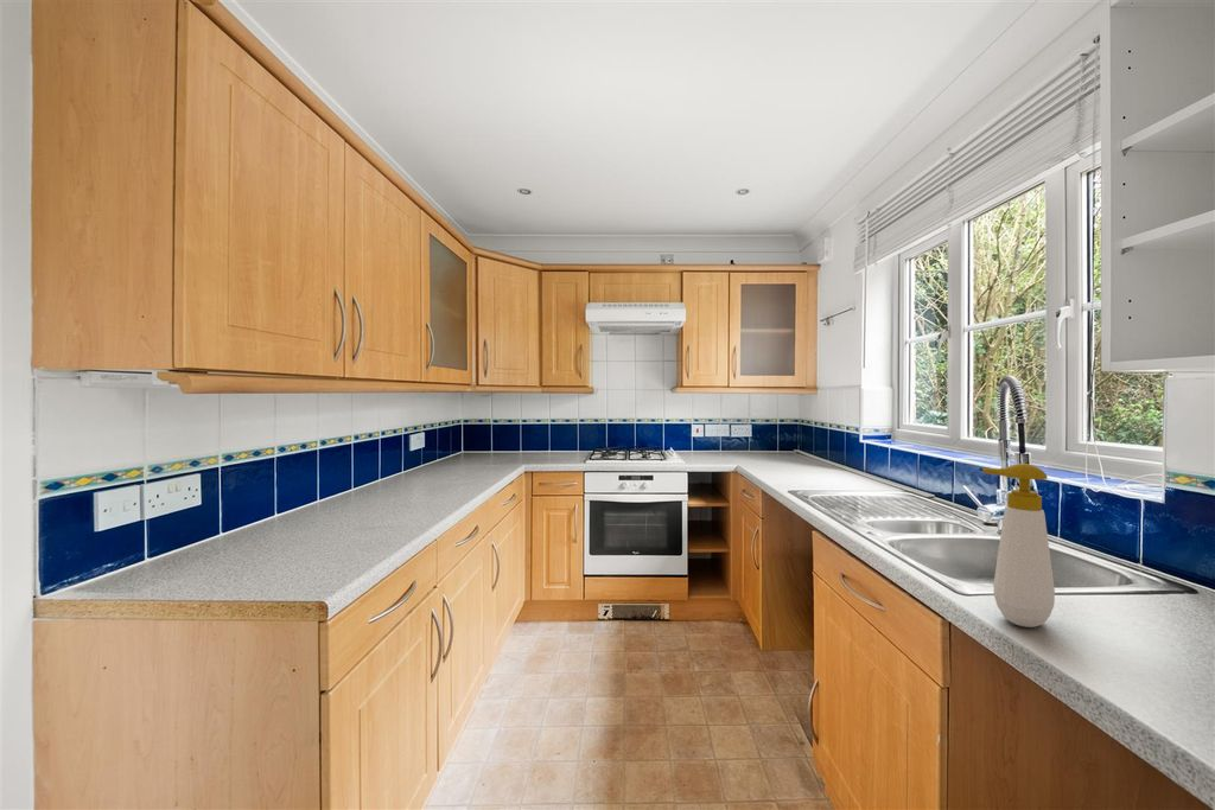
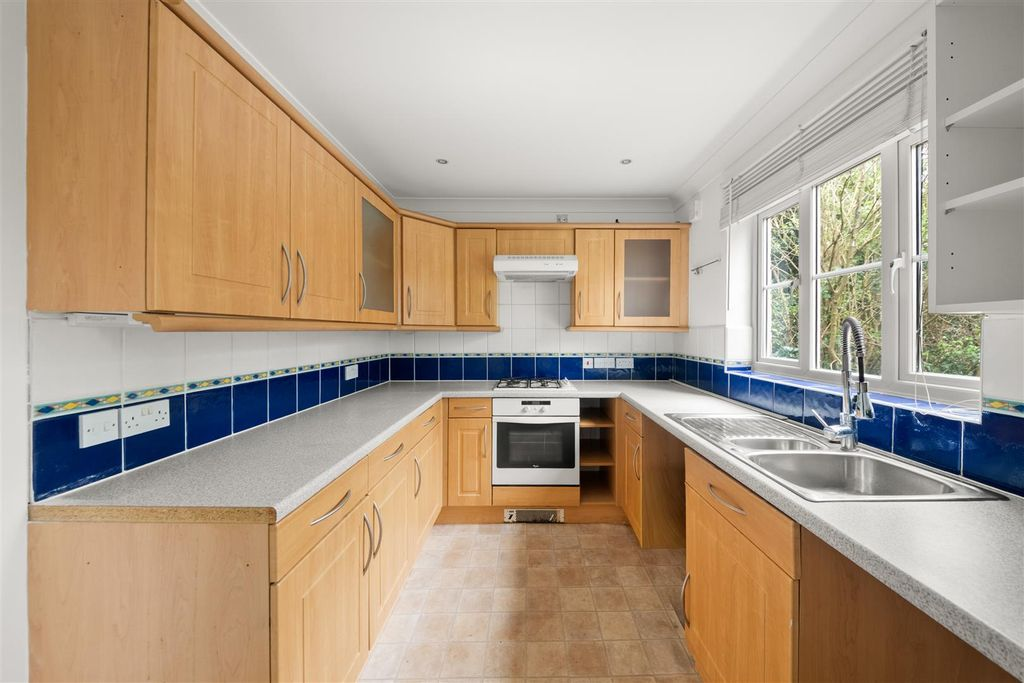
- soap bottle (1016, 541)
